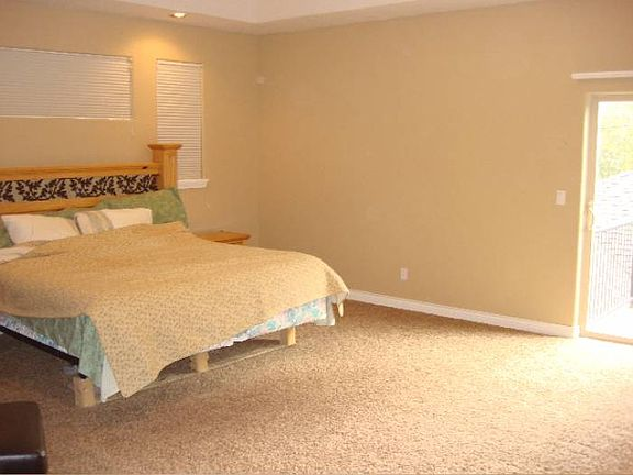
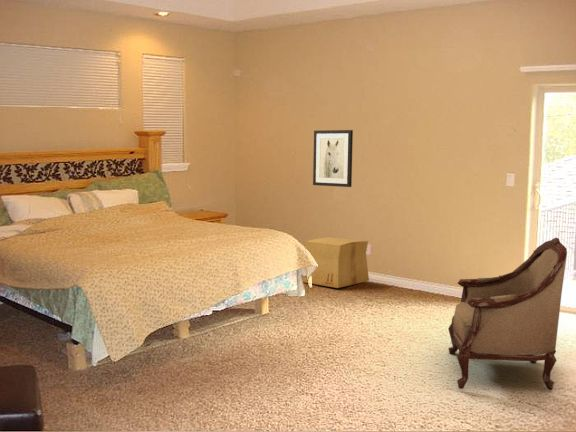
+ cardboard box (333, 260)
+ wall art (332, 158)
+ armchair (505, 305)
